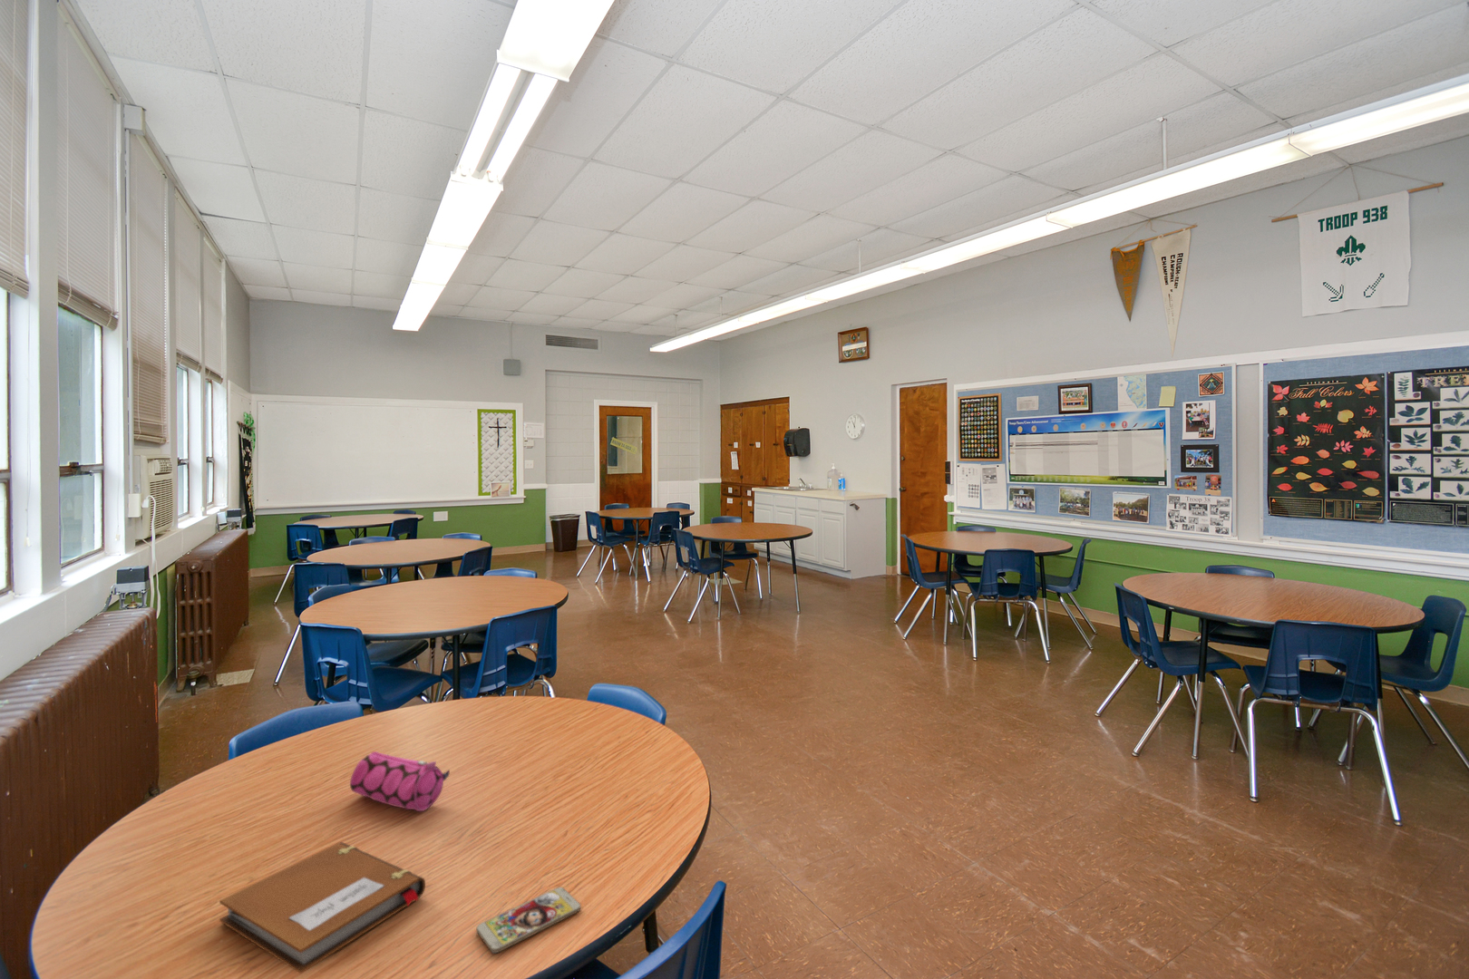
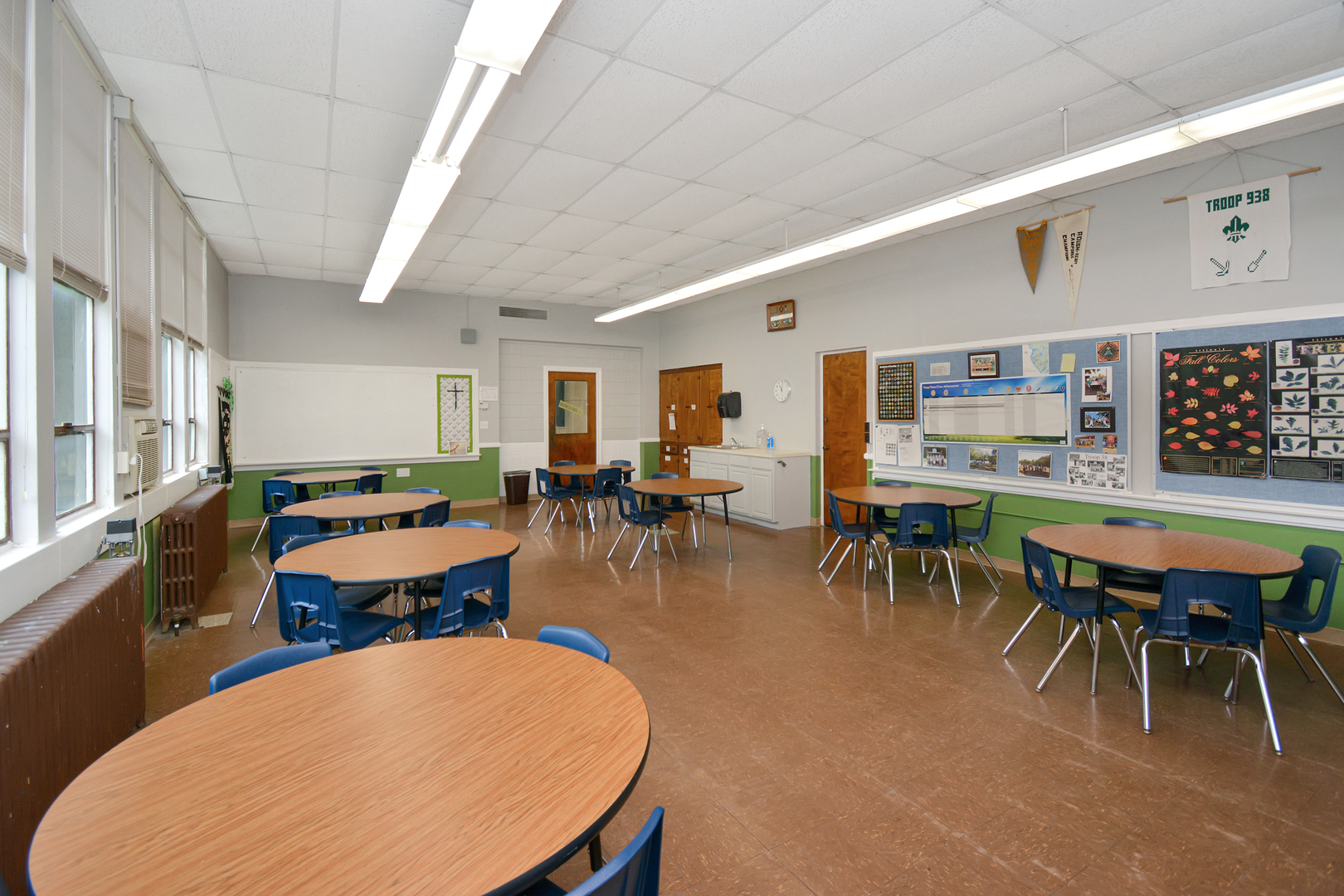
- smartphone (530, 918)
- pencil case (397, 778)
- notebook (328, 897)
